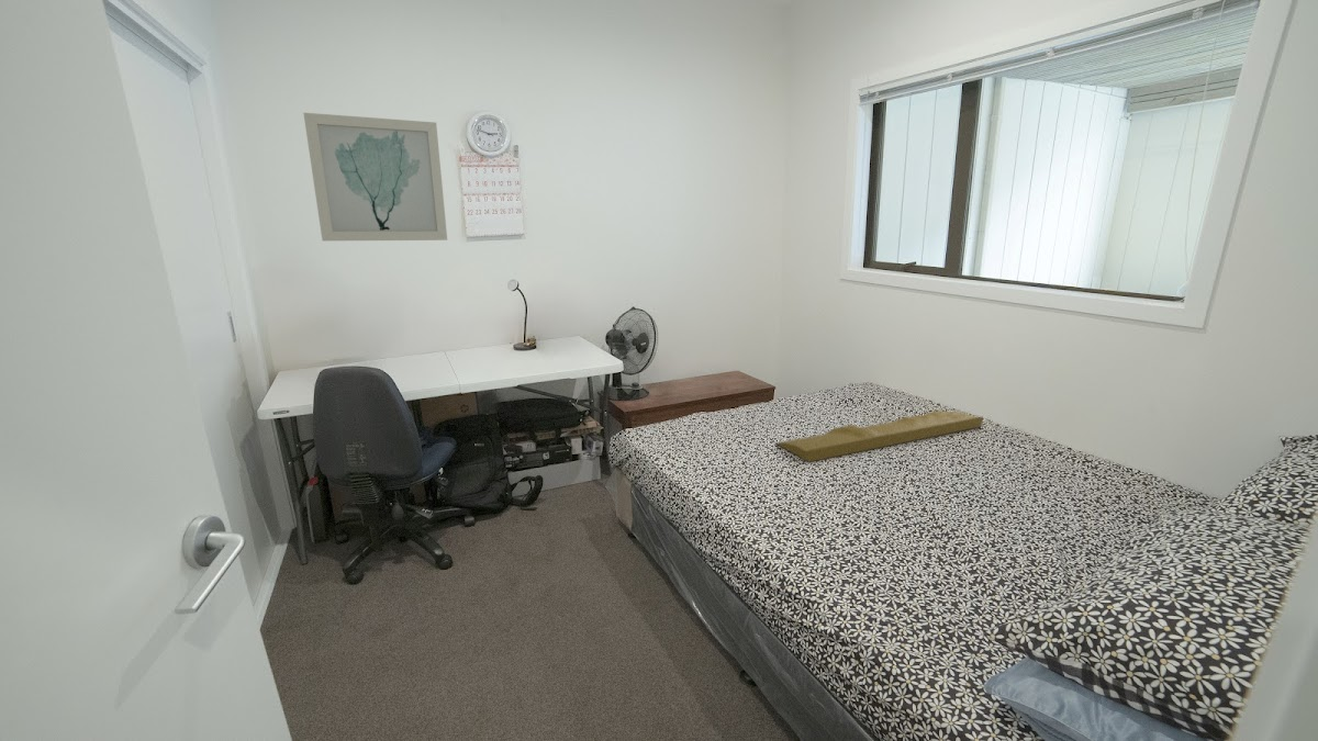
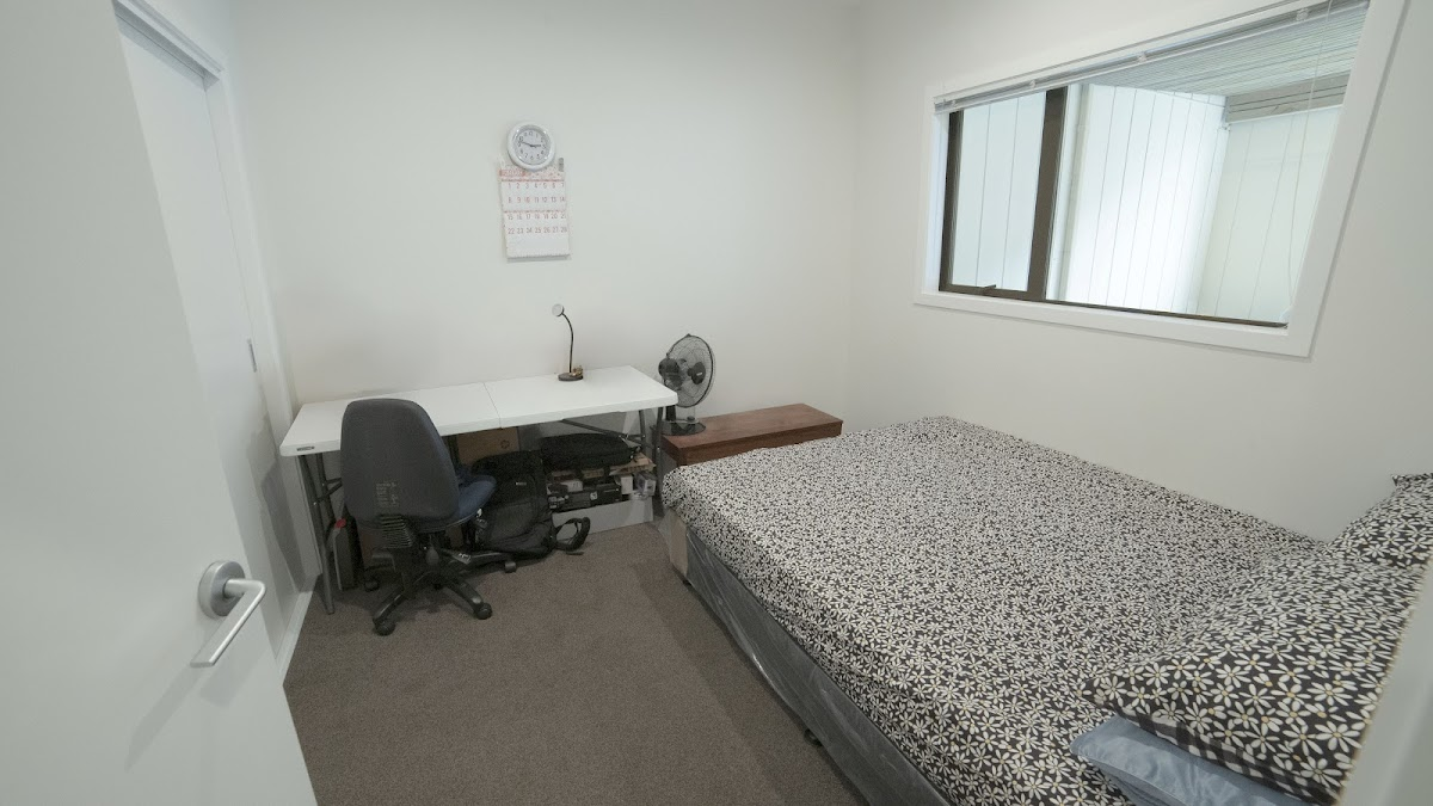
- cushion (882, 428)
- wall art (380, 180)
